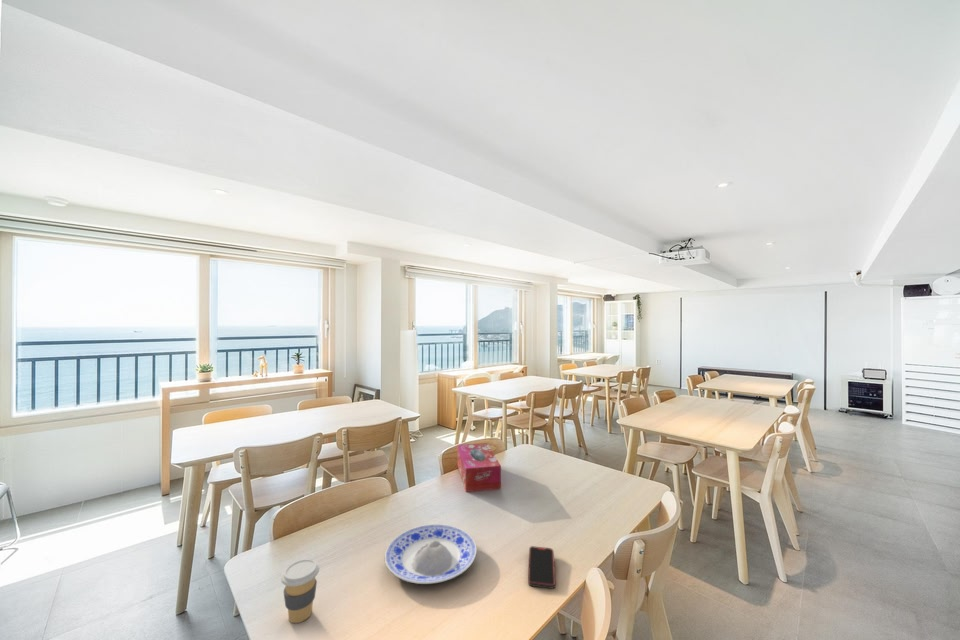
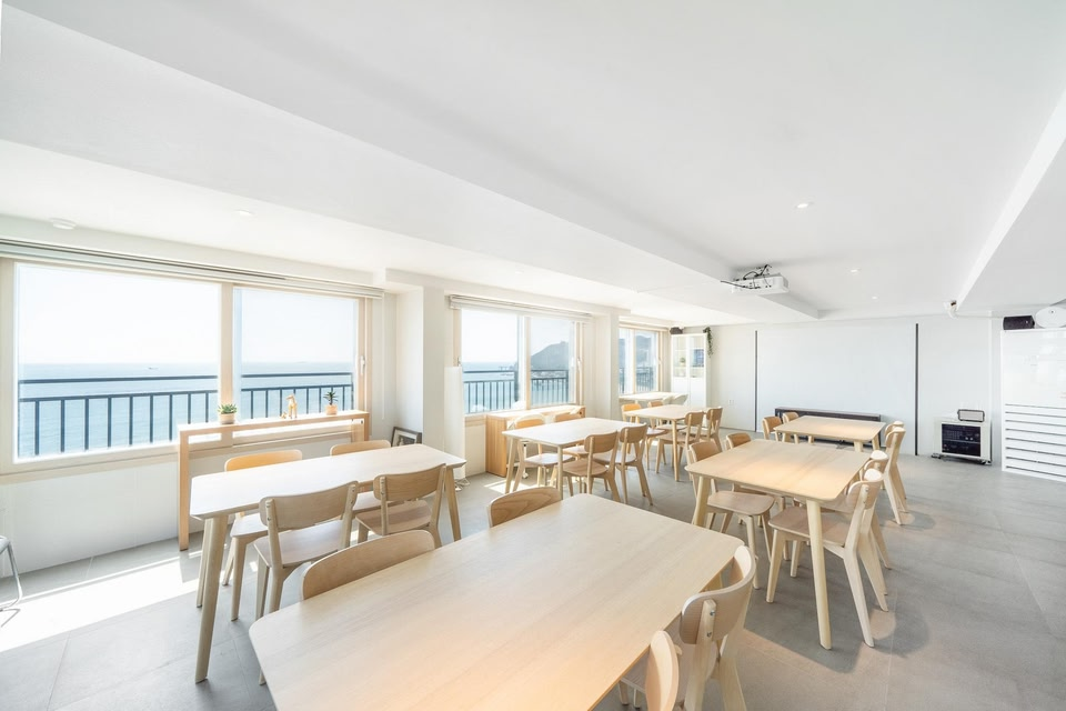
- tissue box (477, 465)
- coffee cup (300, 591)
- plate (431, 549)
- smartphone (541, 565)
